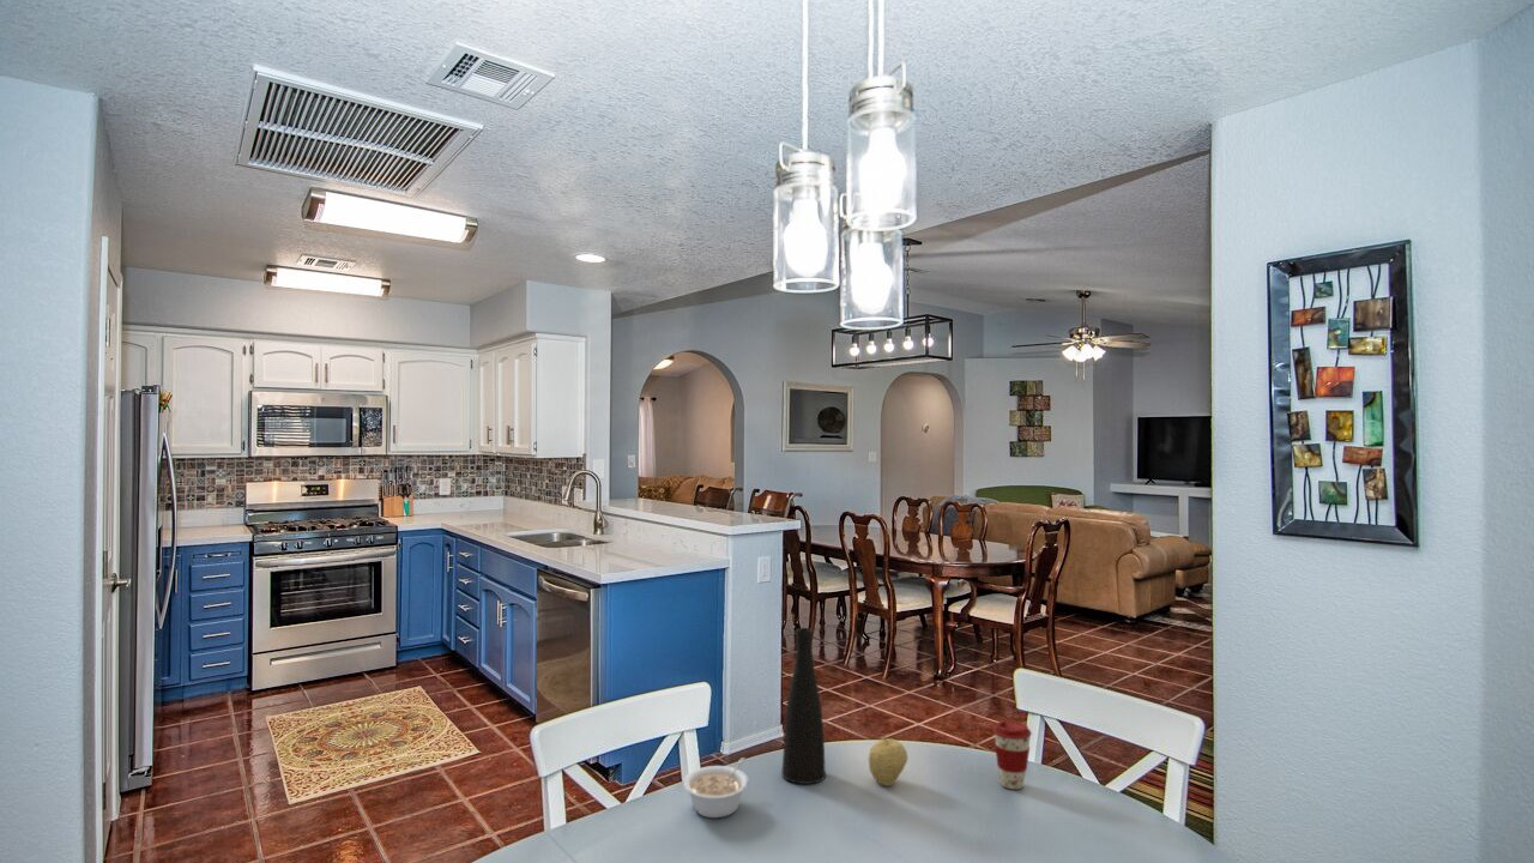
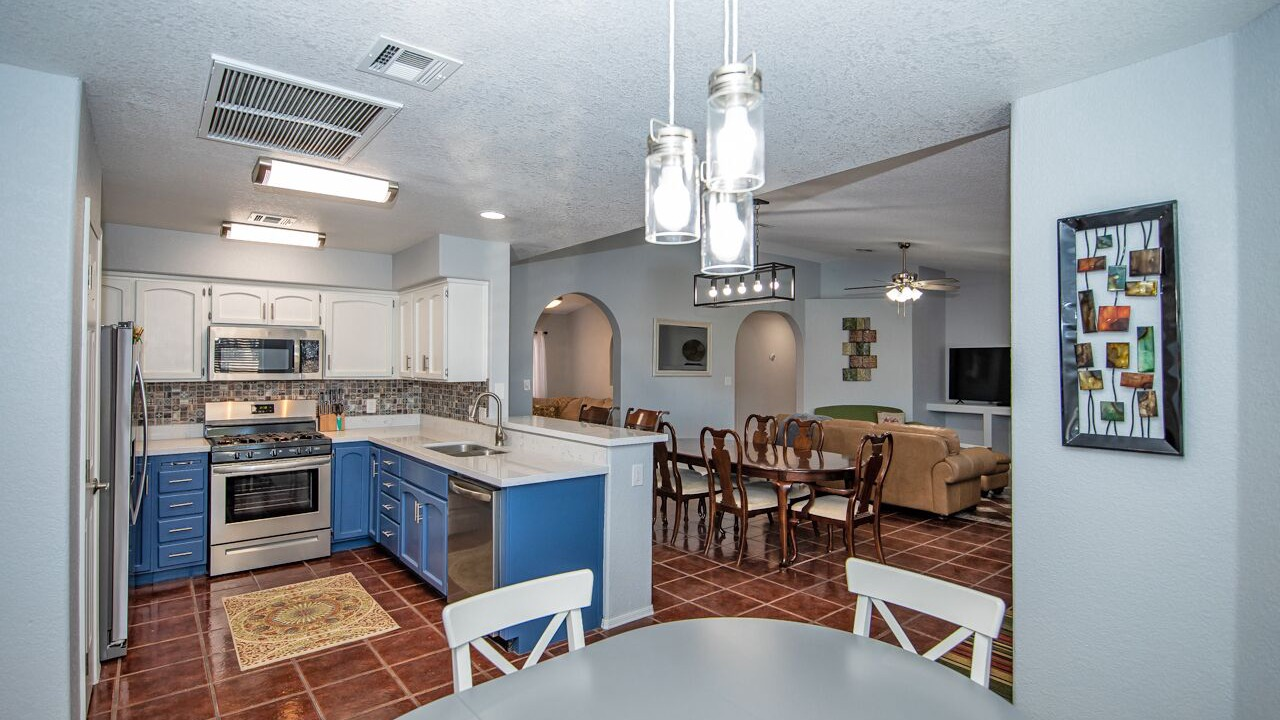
- vase (803, 701)
- fruit (887, 756)
- coffee cup (1011, 754)
- legume (715, 789)
